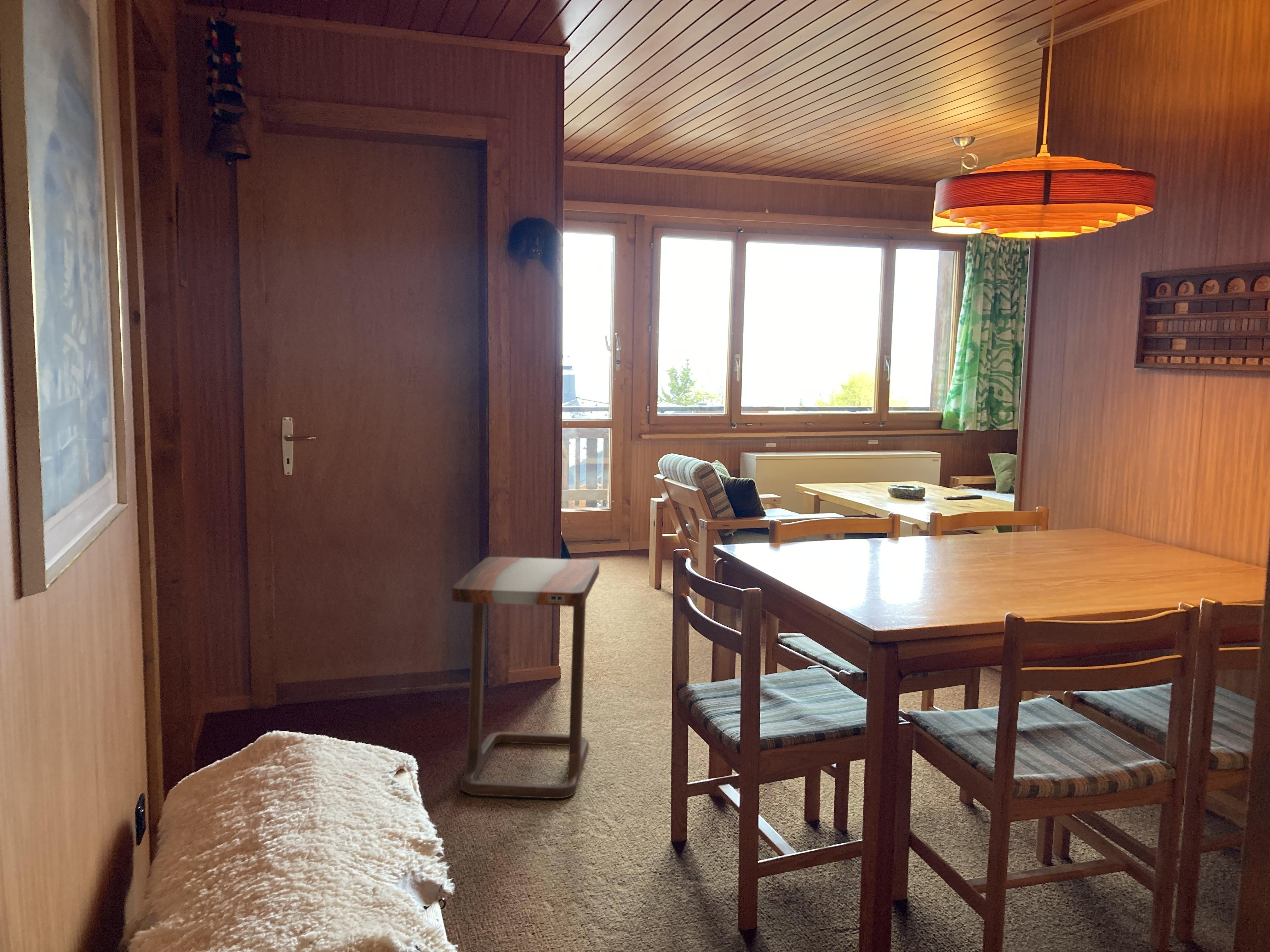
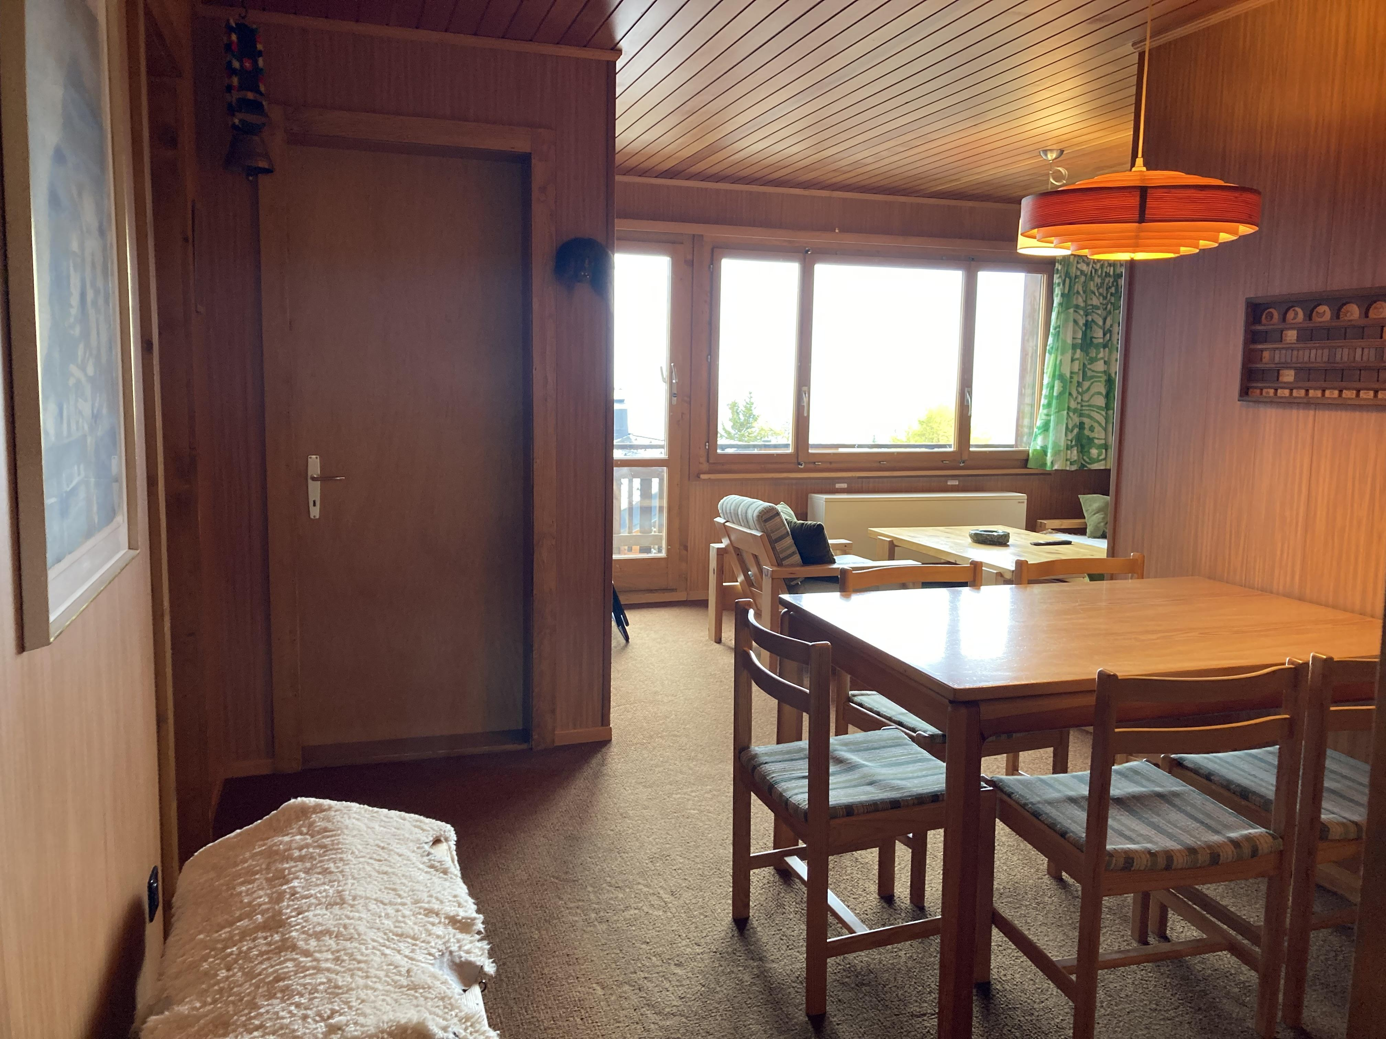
- side table (571, 668)
